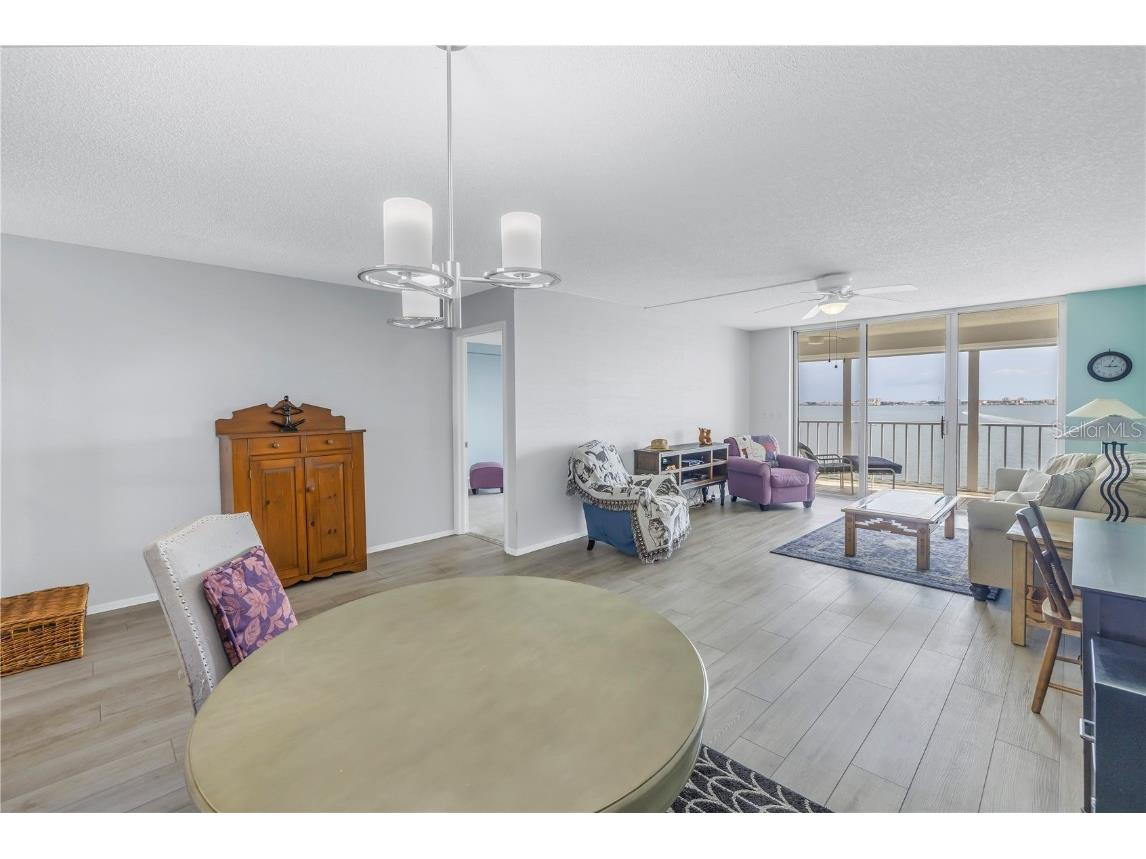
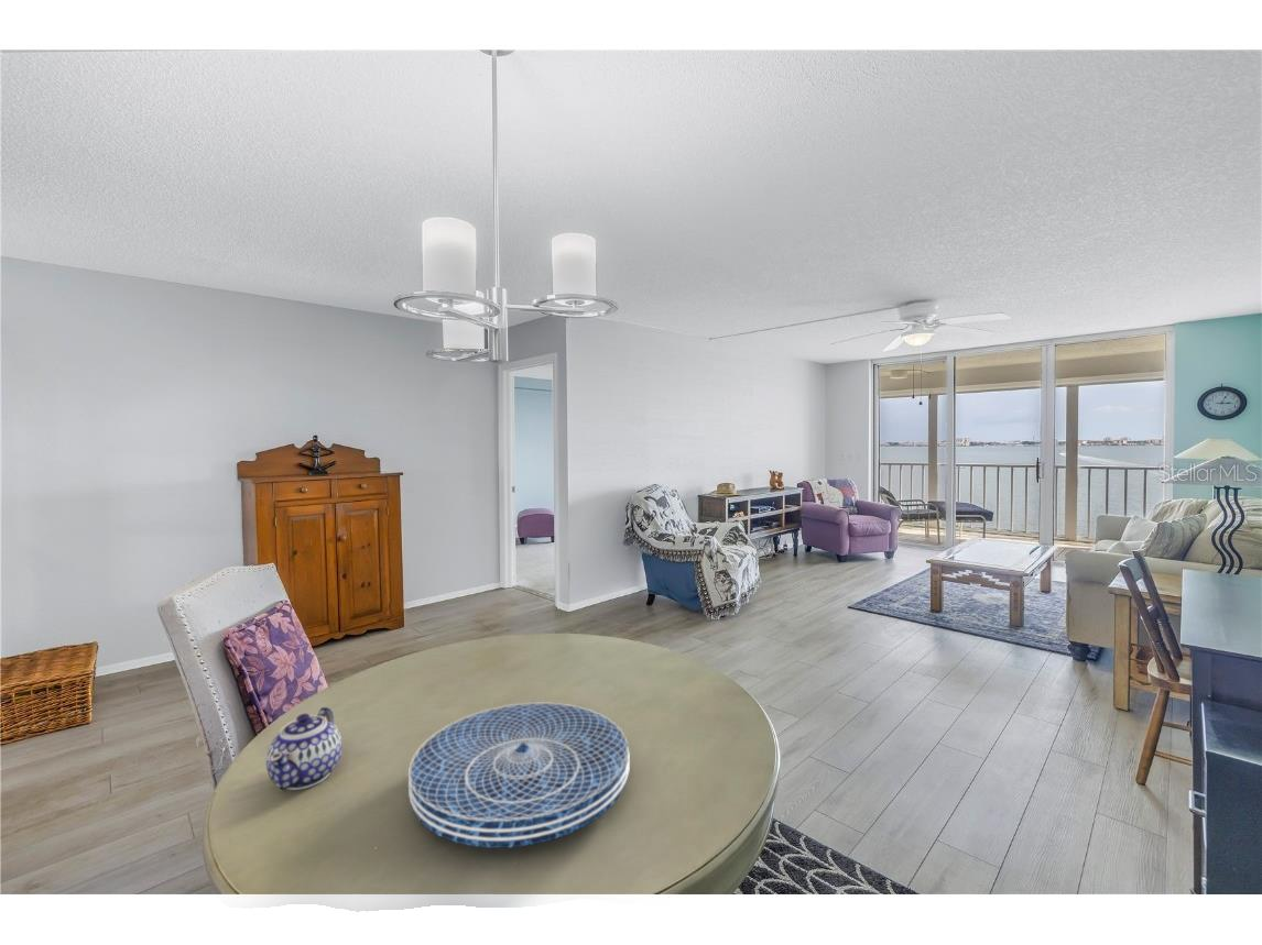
+ placemat (523, 765)
+ teapot (304, 746)
